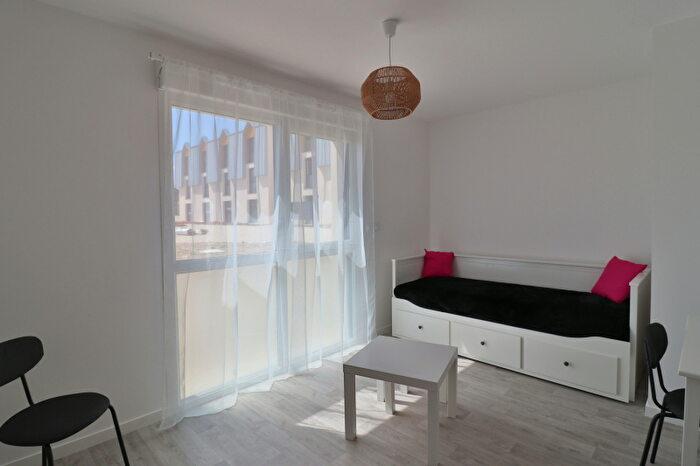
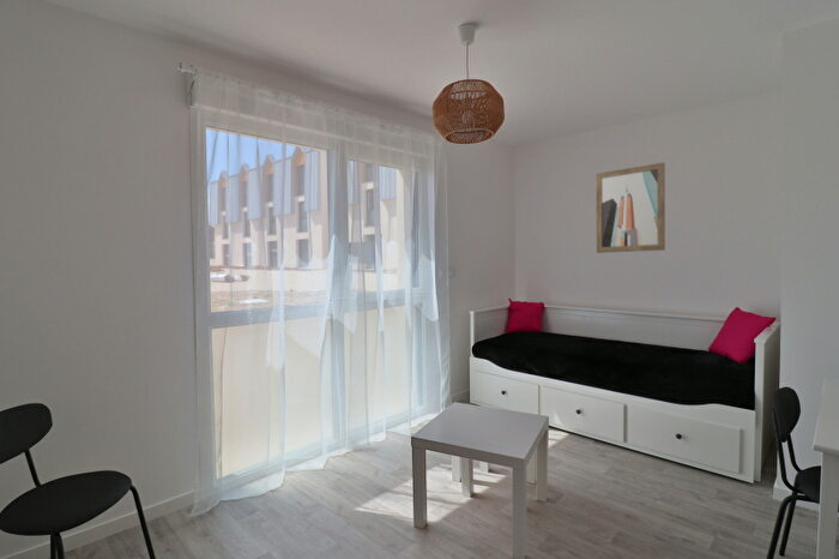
+ wall art (628, 210)
